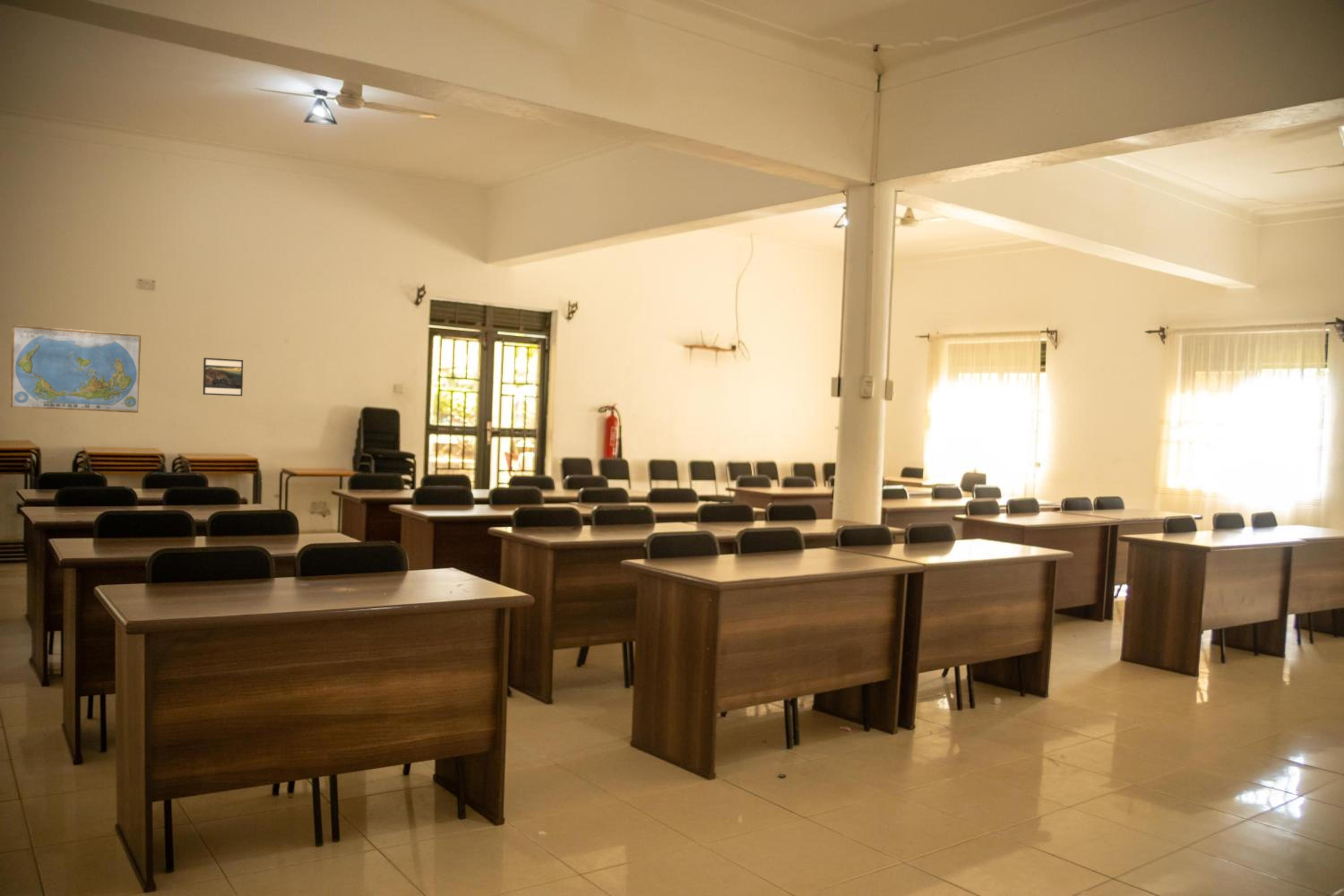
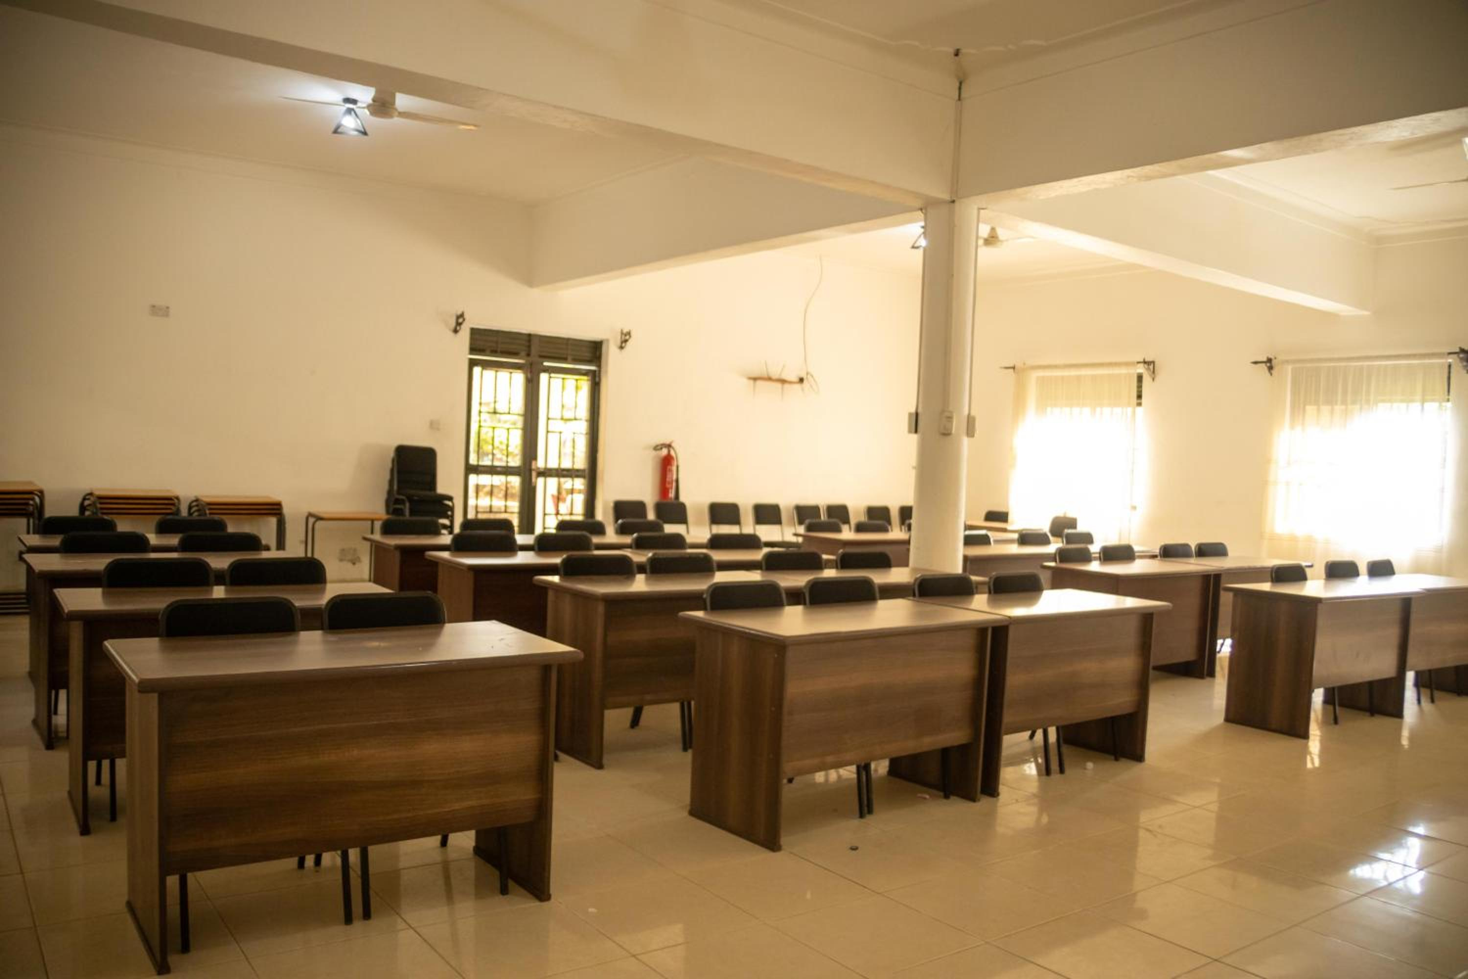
- world map (78, 370)
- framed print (223, 377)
